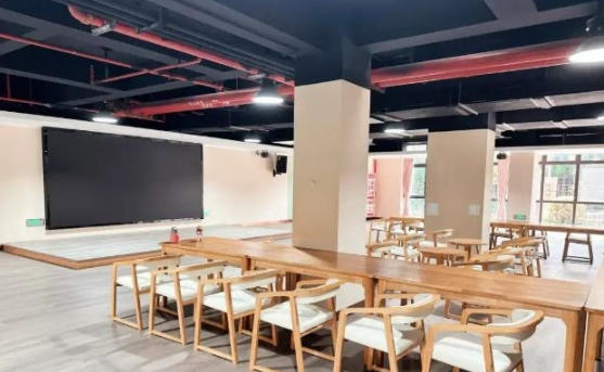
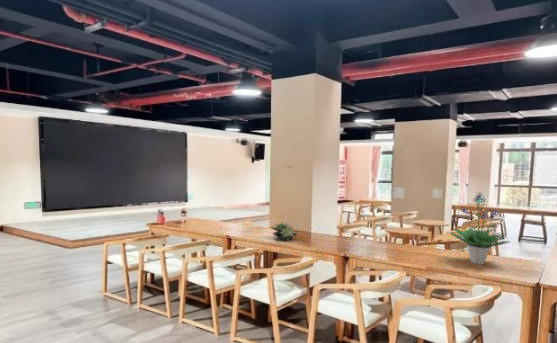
+ succulent plant (284, 230)
+ potted plant (479, 227)
